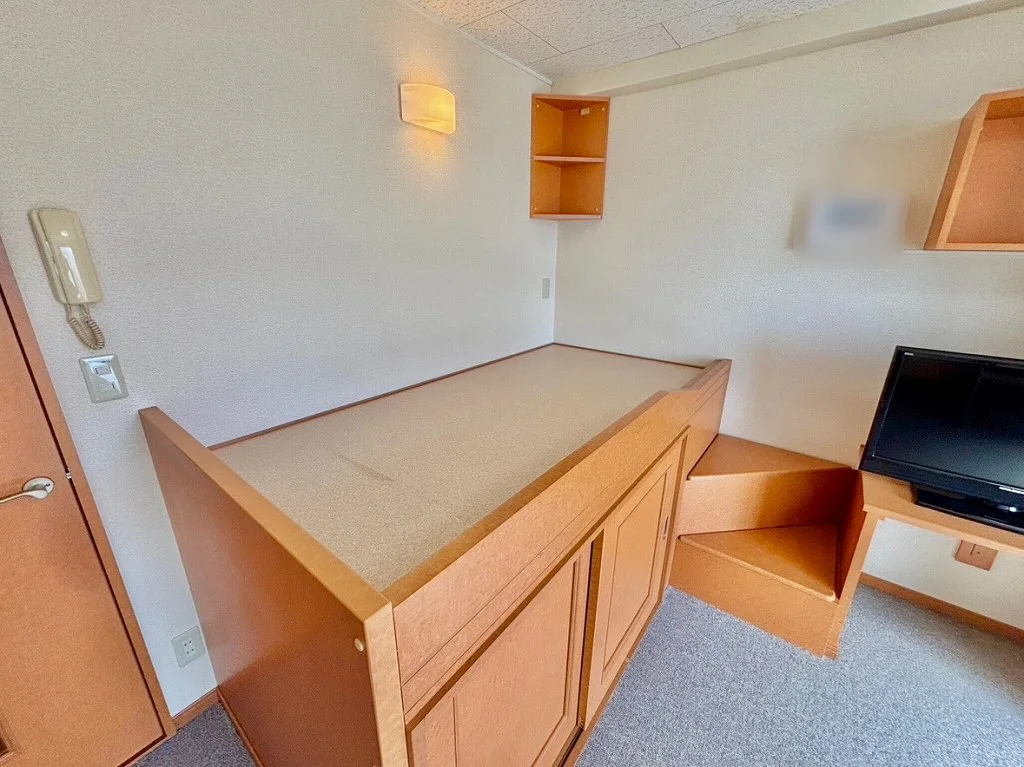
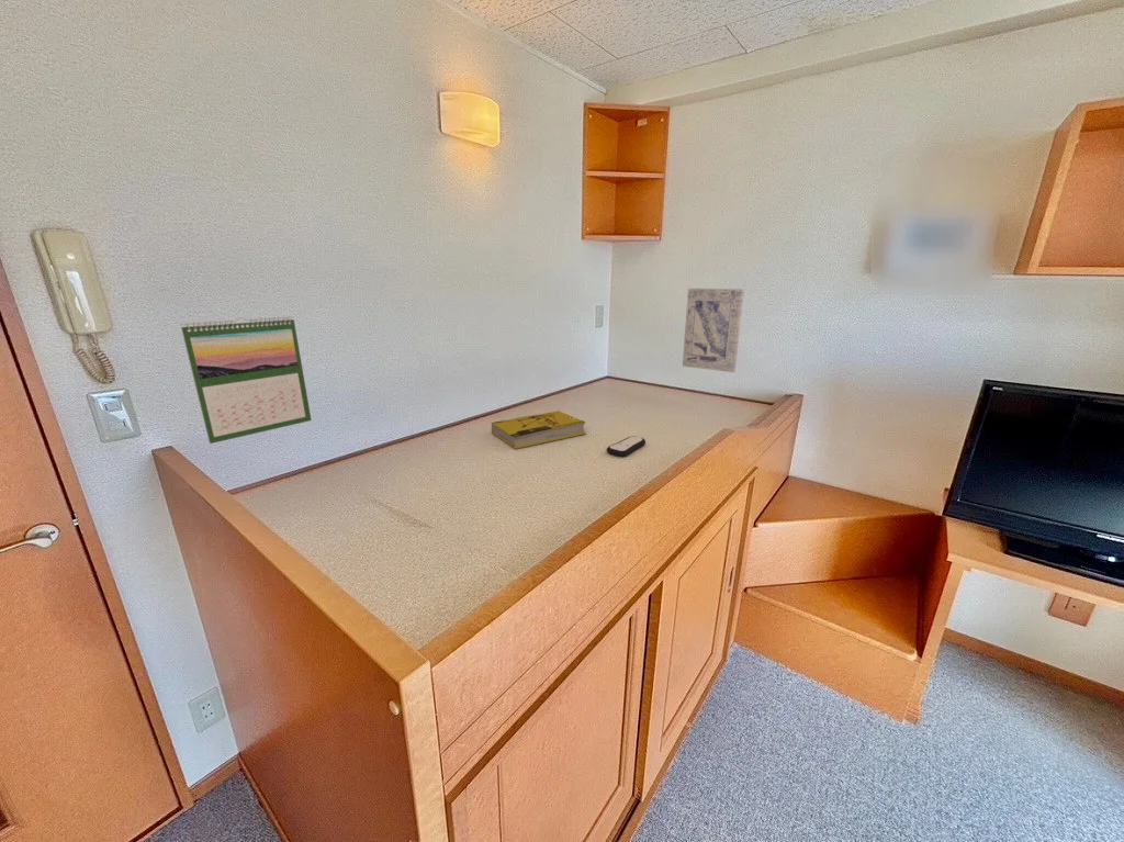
+ book (538, 427)
+ remote control (627, 445)
+ wall art (711, 329)
+ calendar (252, 375)
